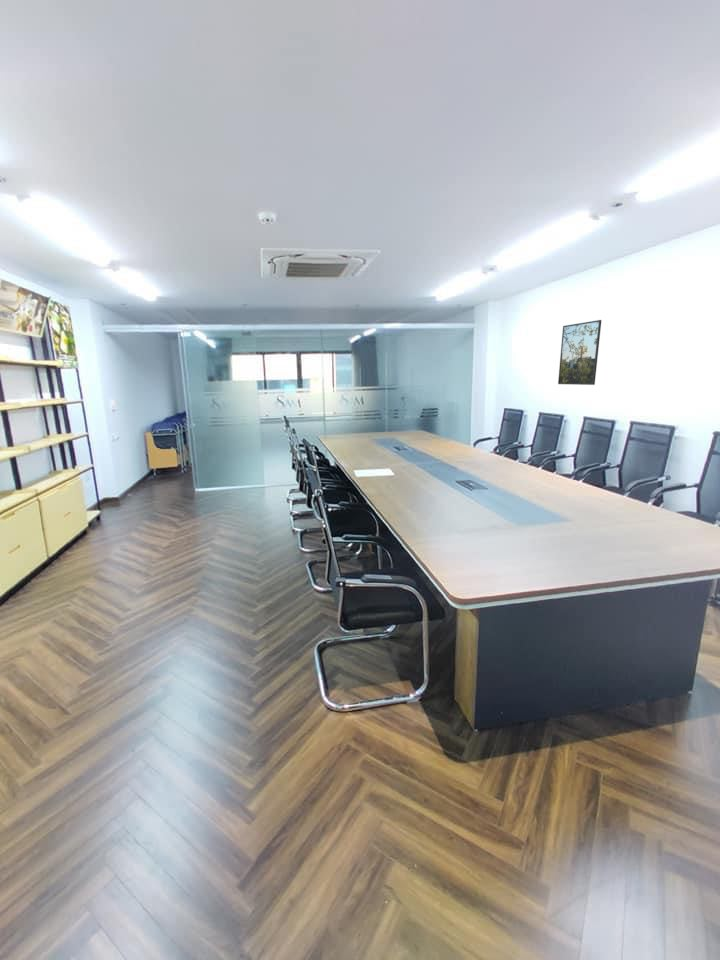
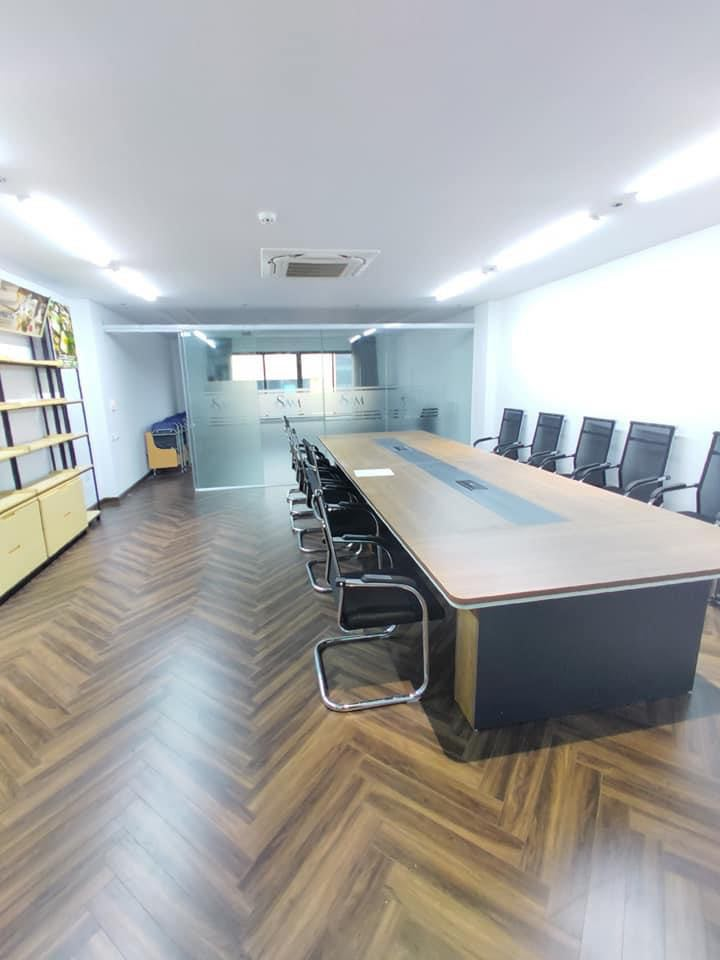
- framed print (578, 354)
